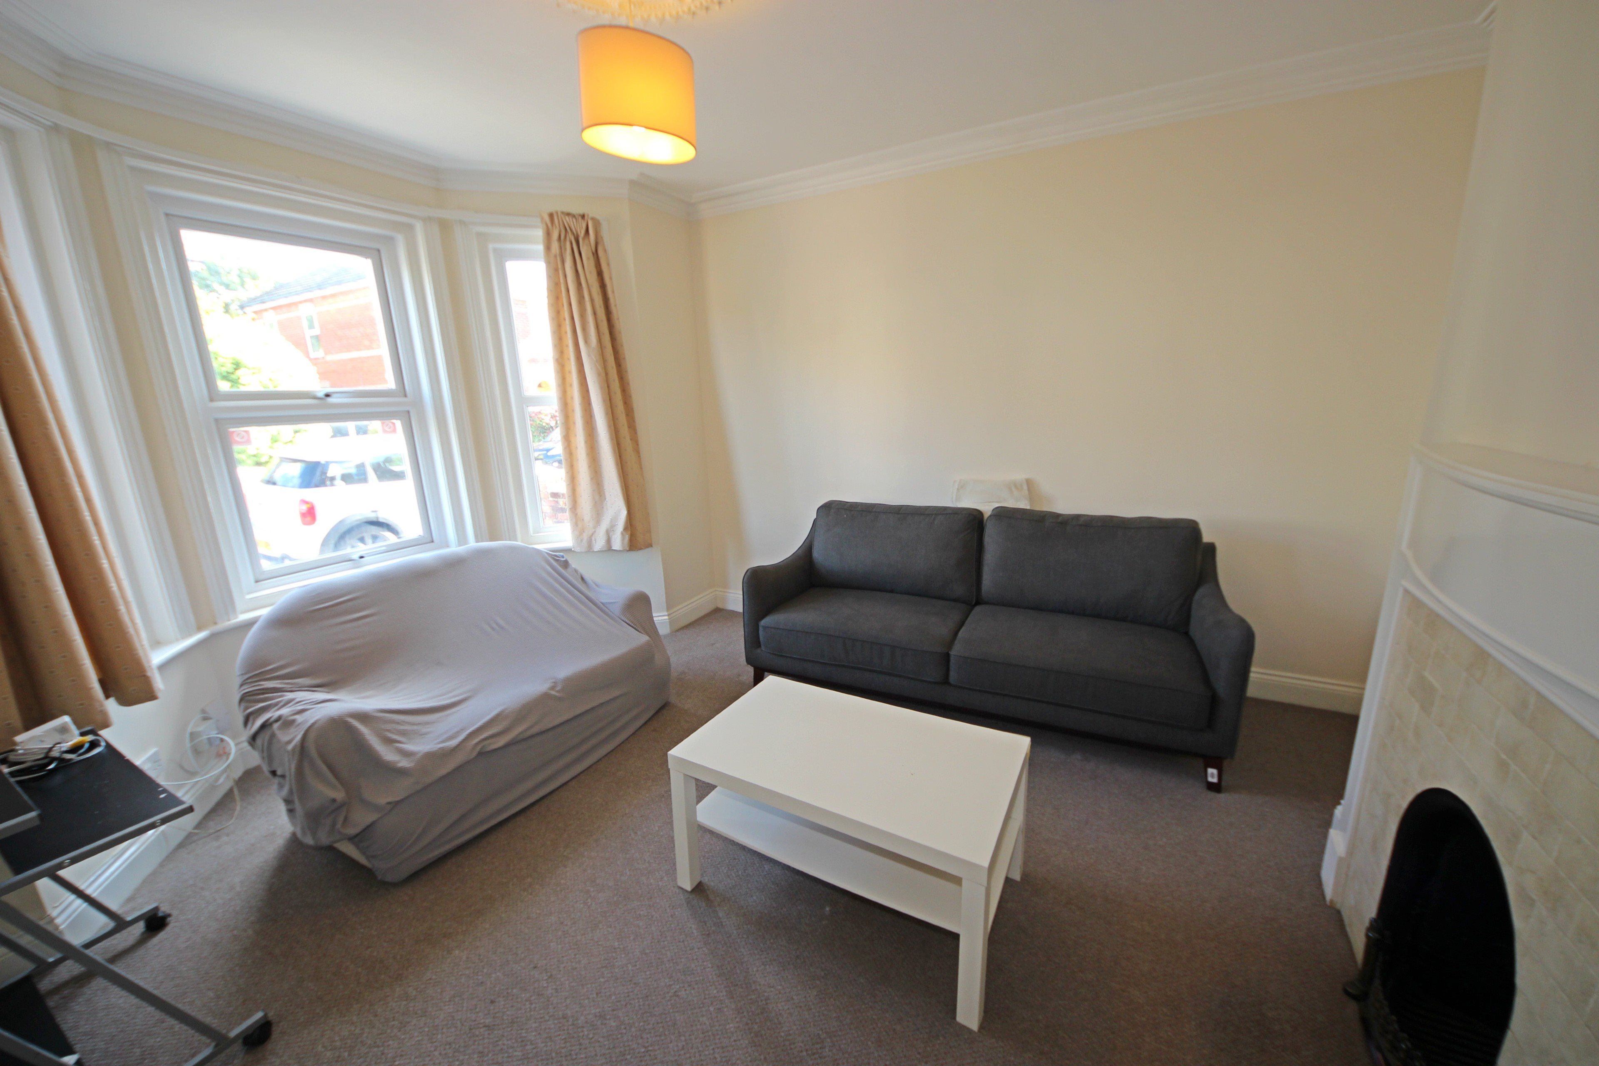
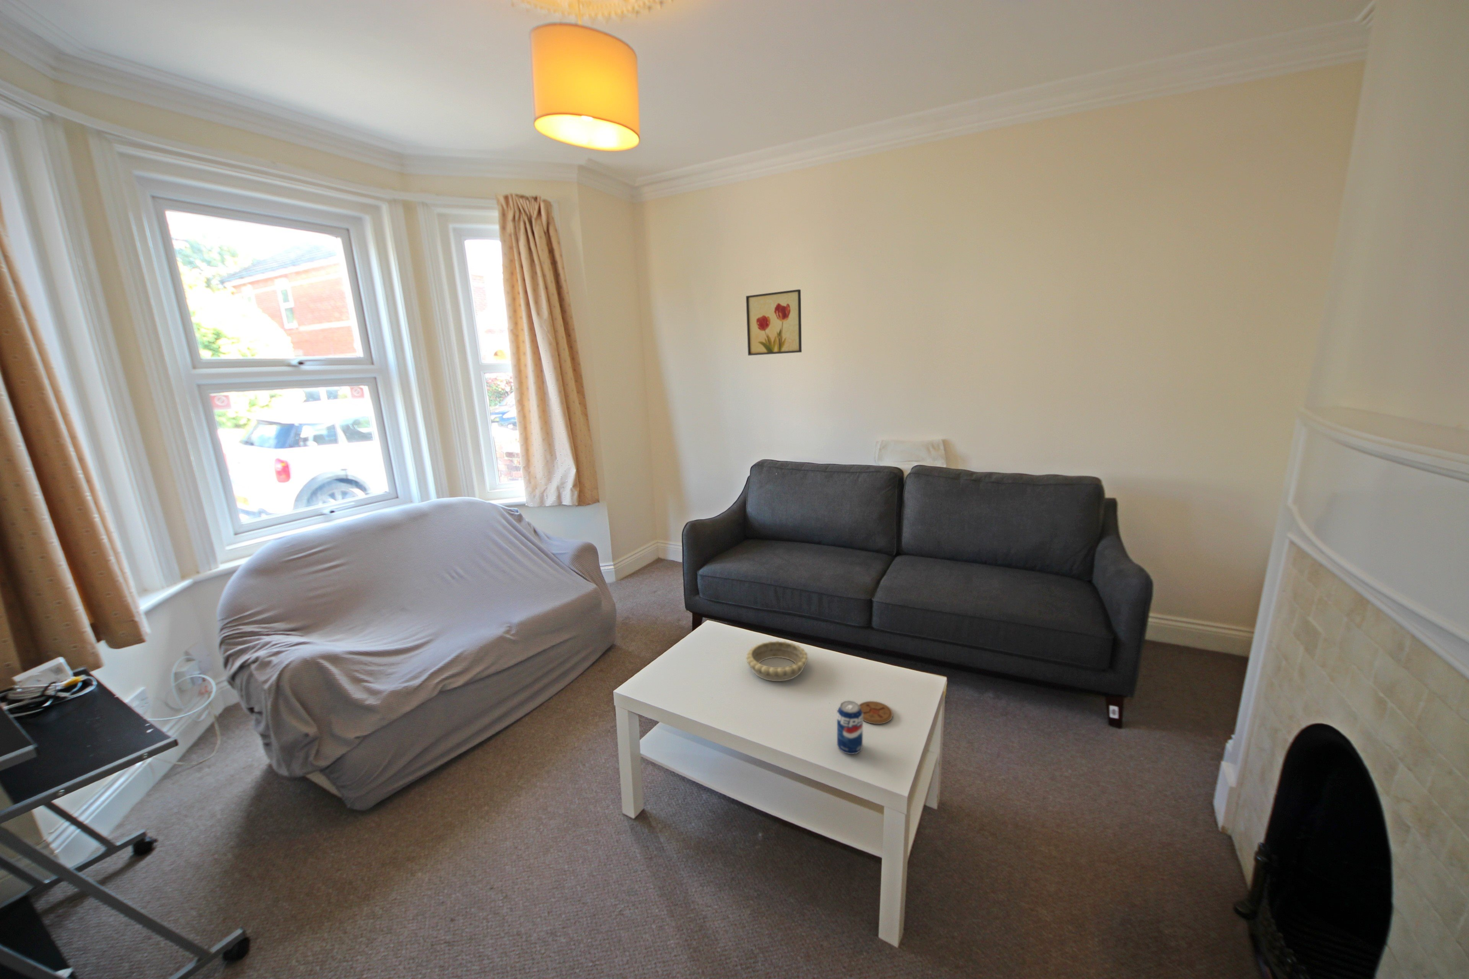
+ decorative bowl (776, 658)
+ wall art (774, 323)
+ beverage can (849, 728)
+ coaster (874, 712)
